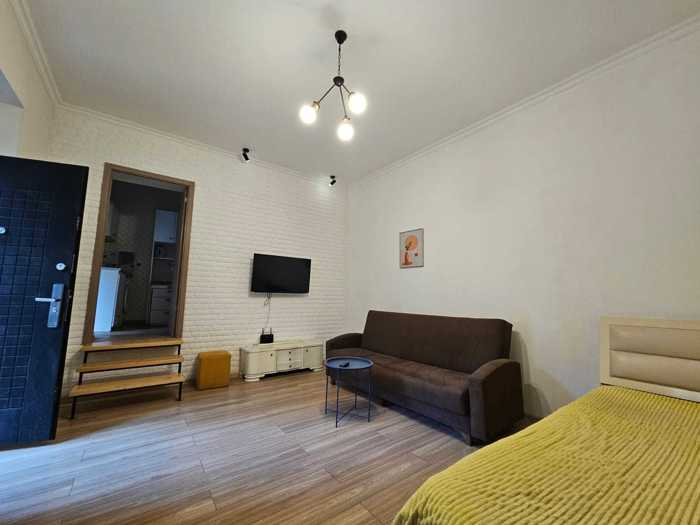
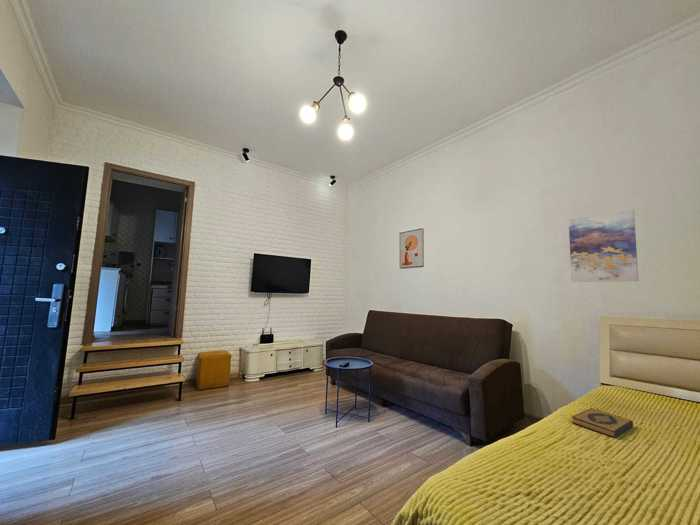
+ hardback book (602, 421)
+ wall art (600, 248)
